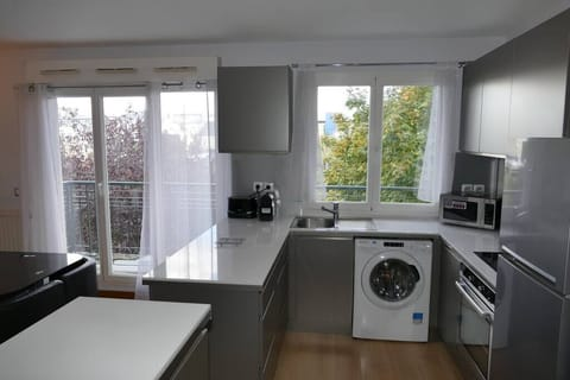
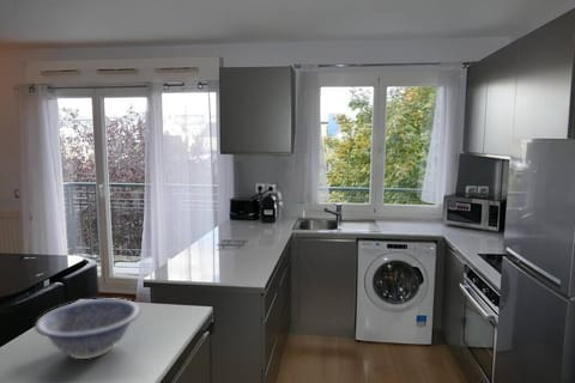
+ decorative bowl (91, 332)
